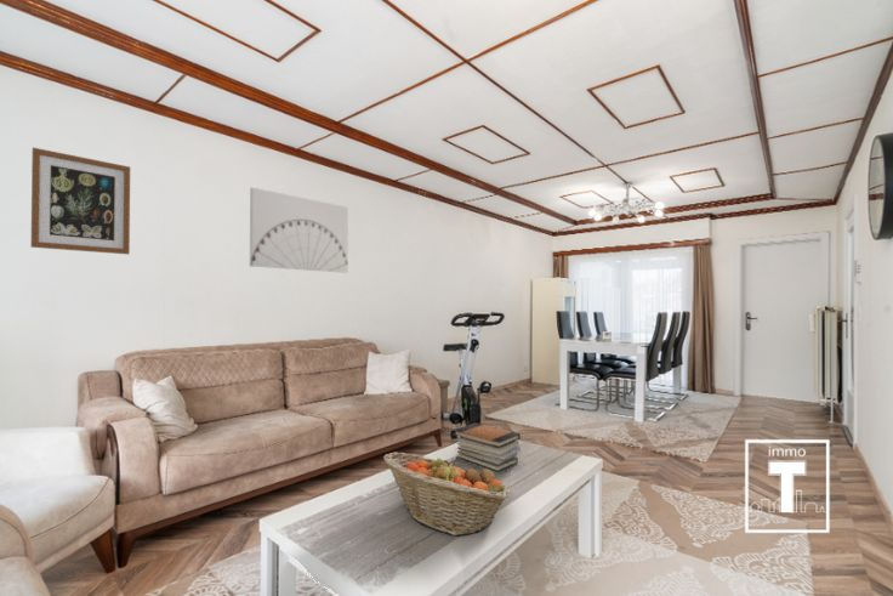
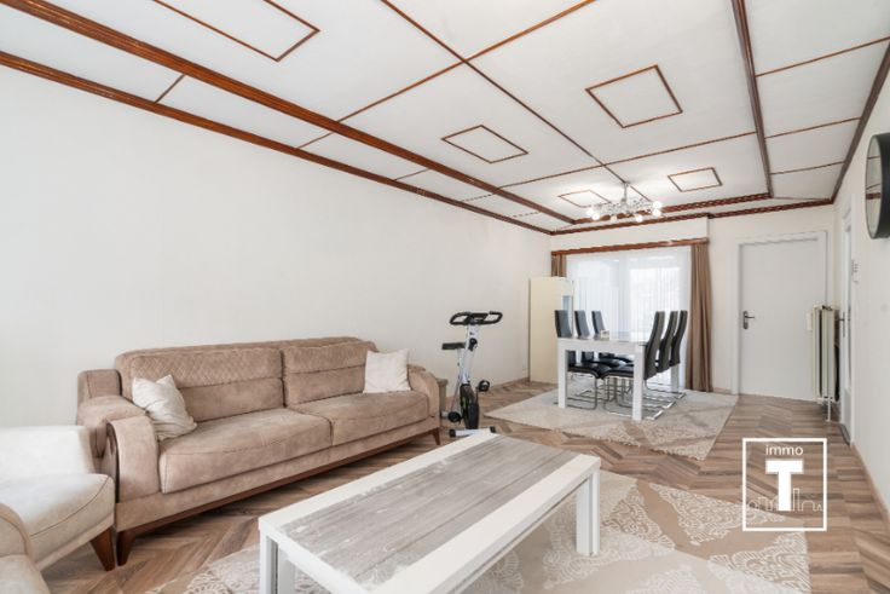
- fruit basket (444, 483)
- book stack (487, 445)
- wall art (302, 233)
- wall art (84, 204)
